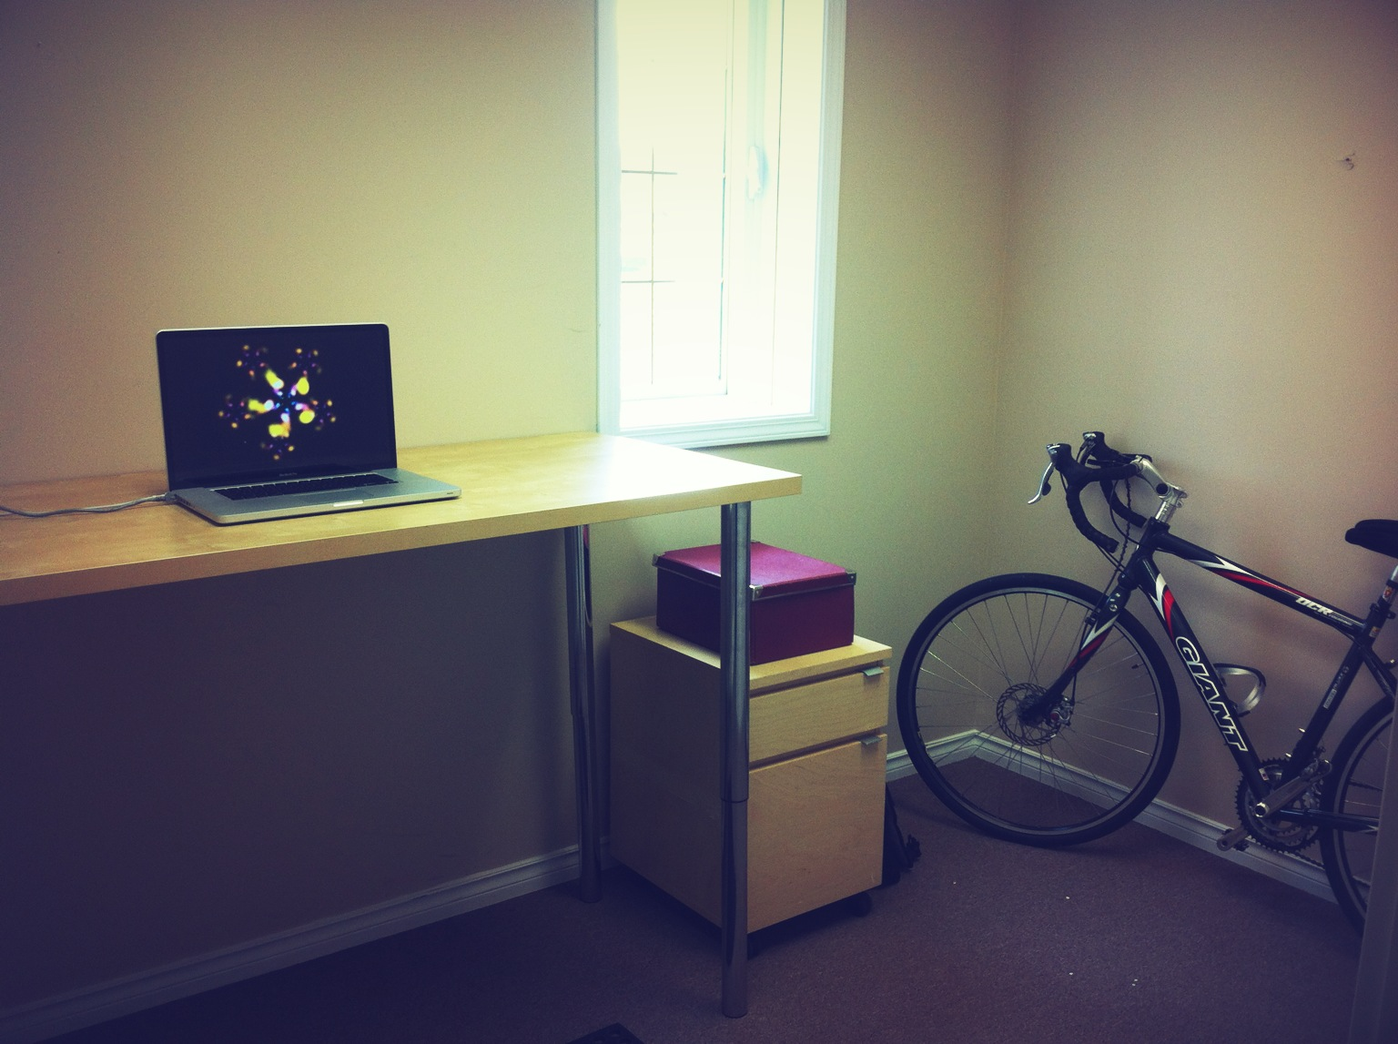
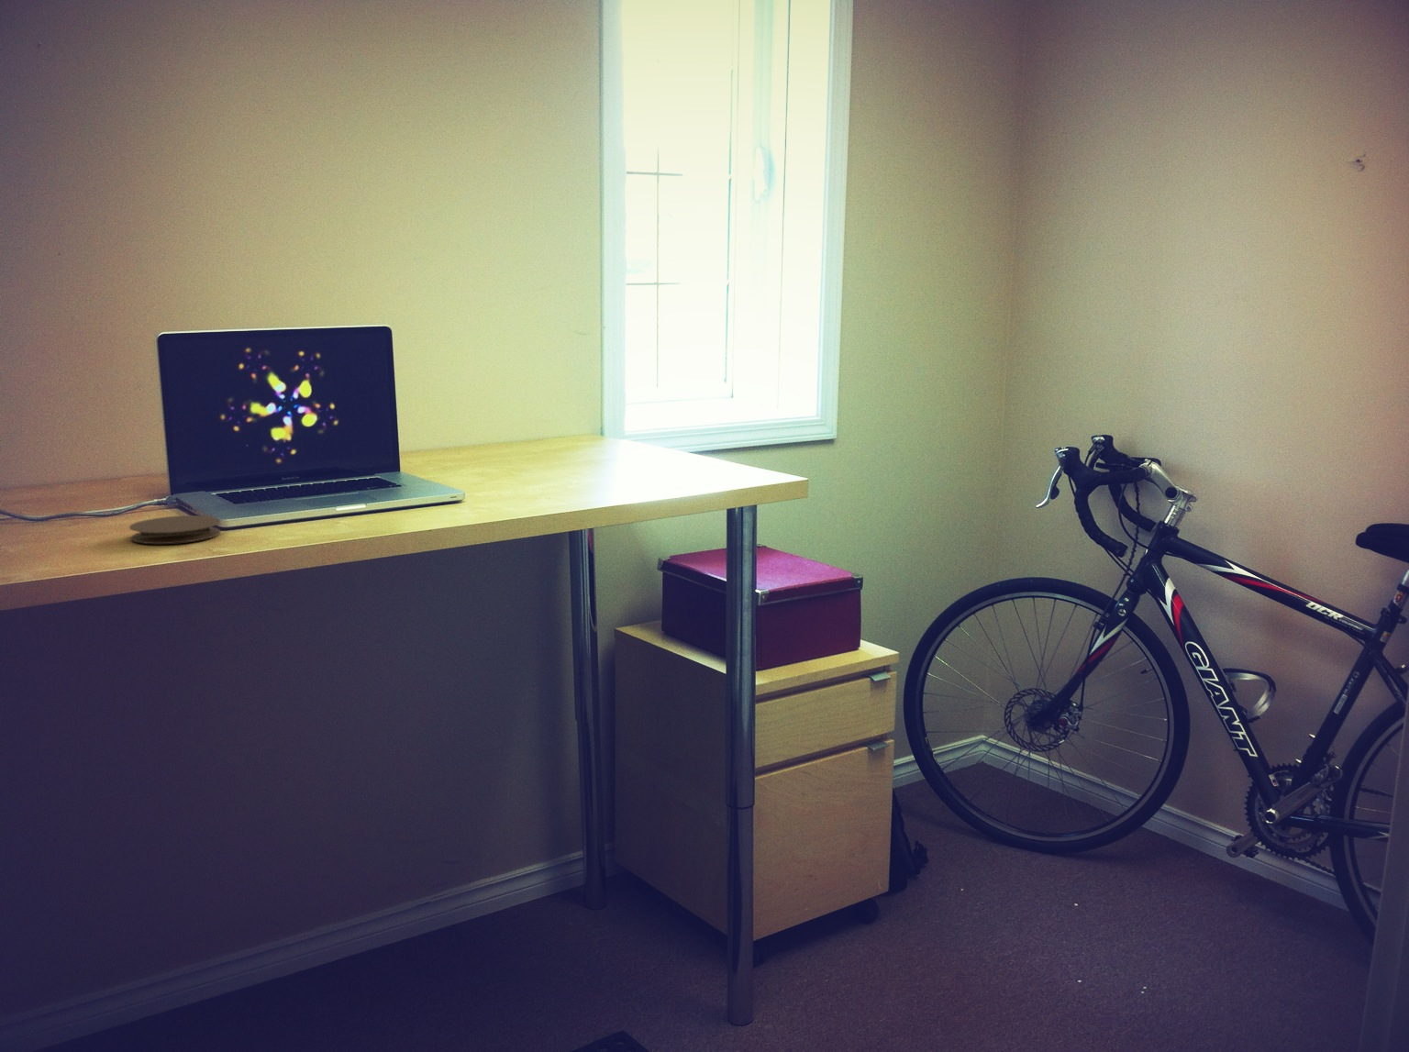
+ coaster (176, 529)
